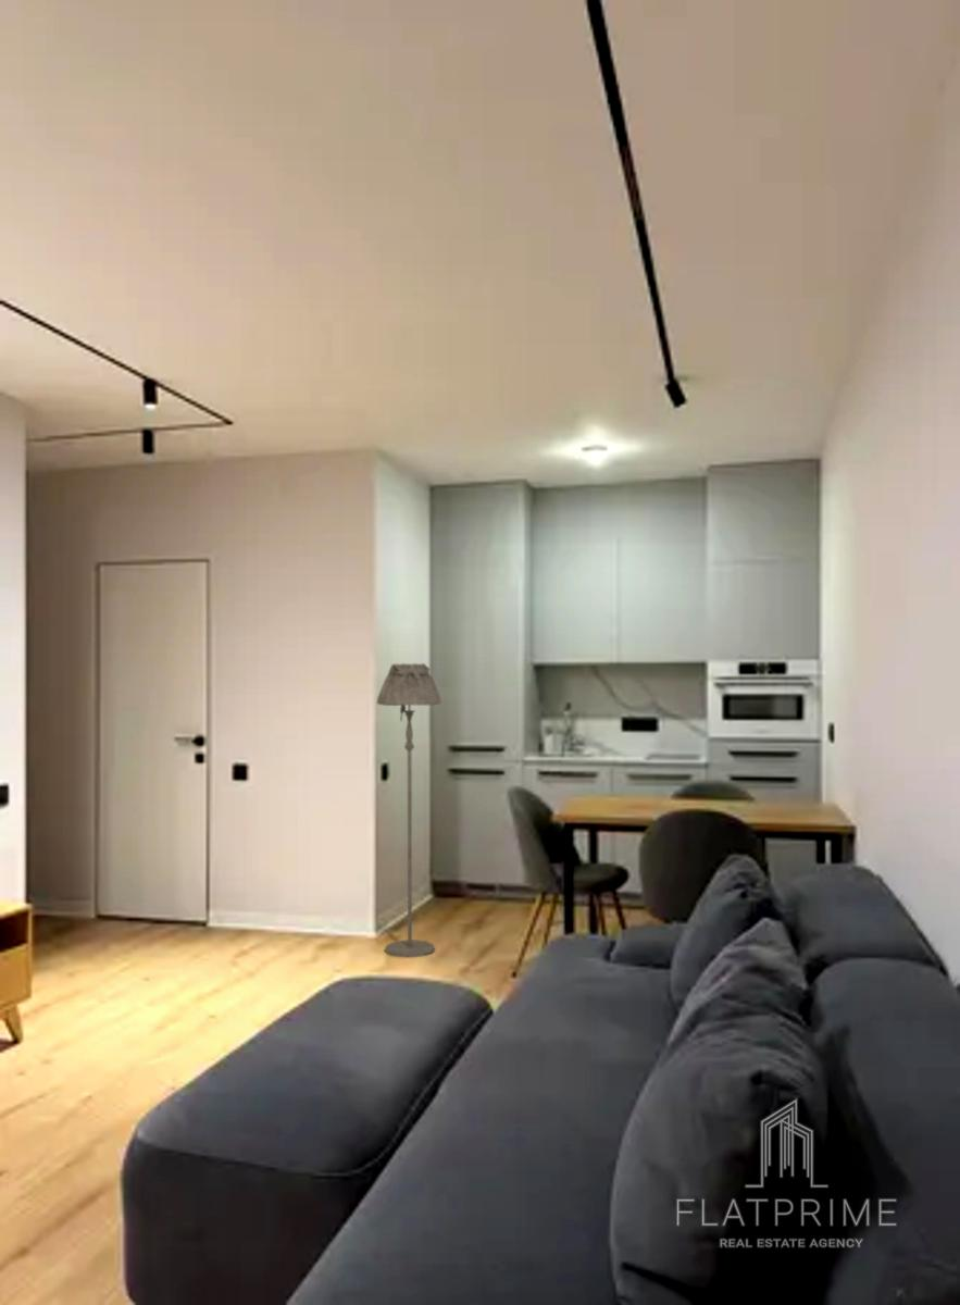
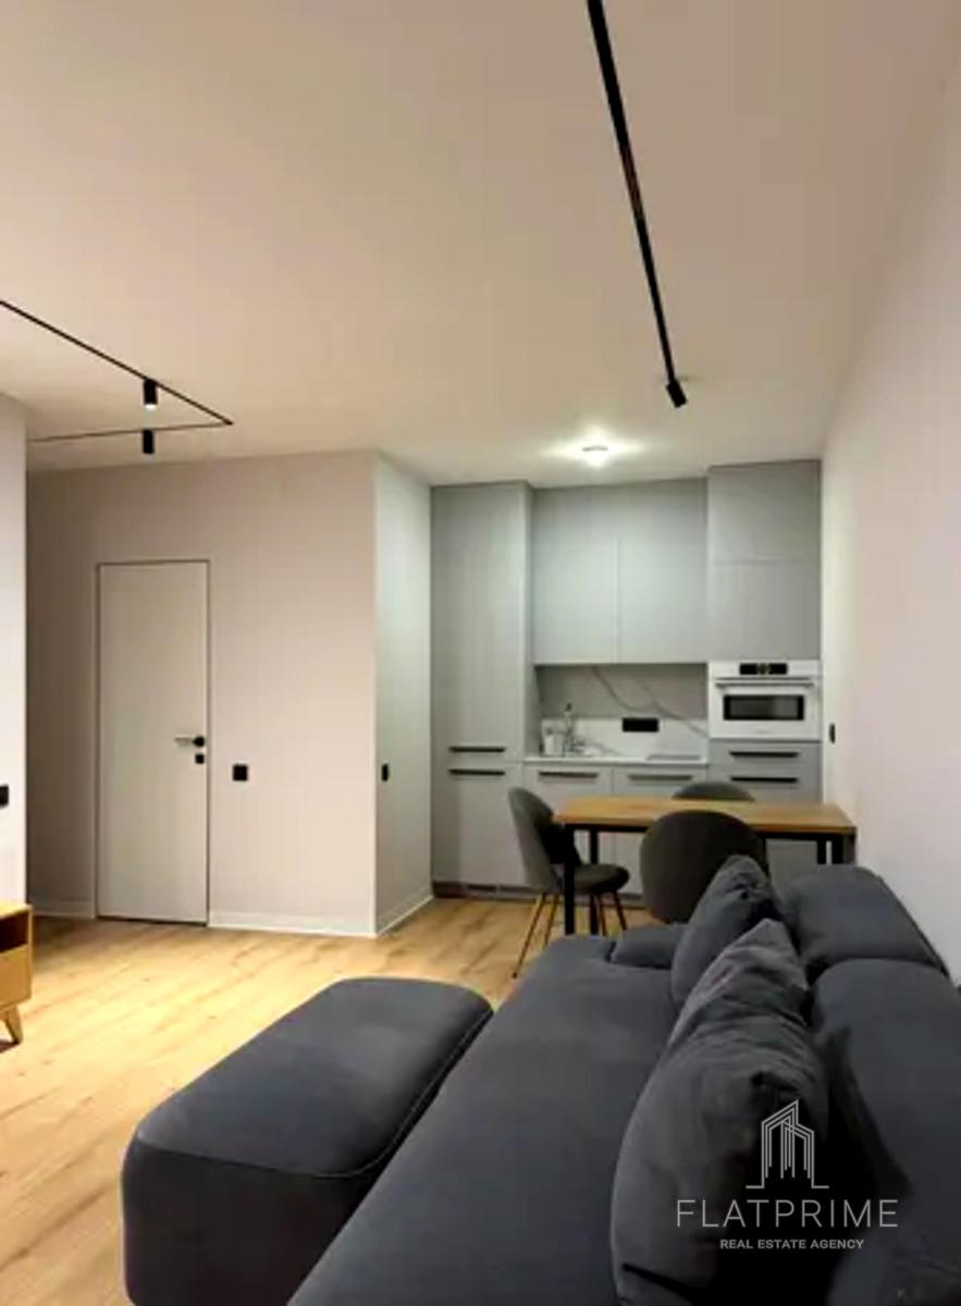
- floor lamp (409, 806)
